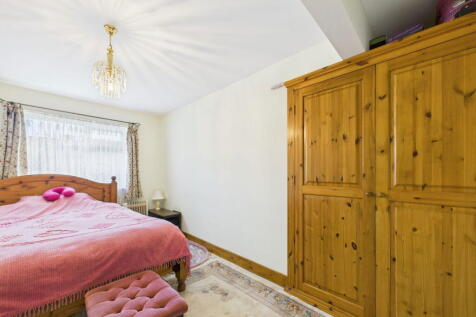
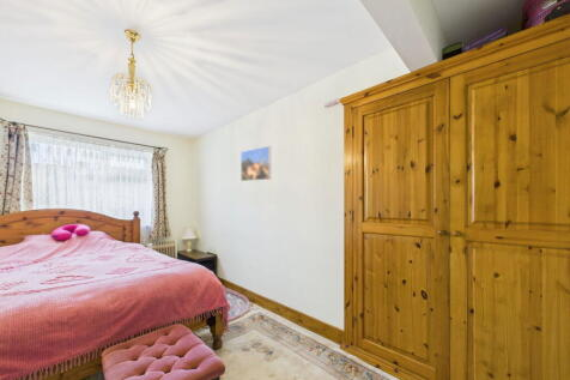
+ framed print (254, 164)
